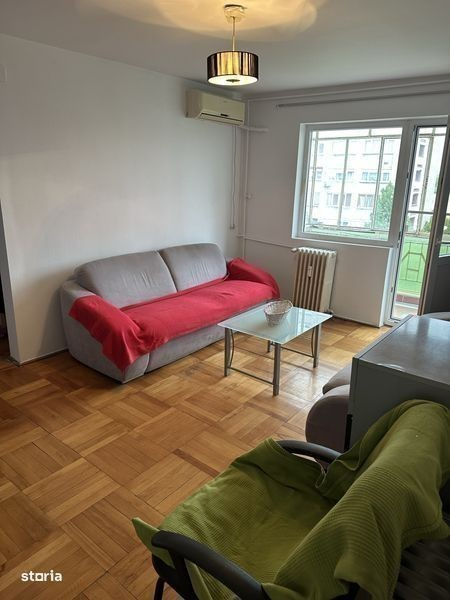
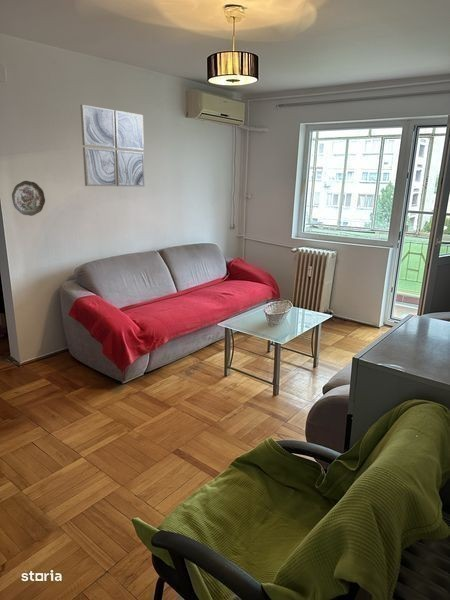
+ decorative plate (28, 198)
+ wall art (115, 150)
